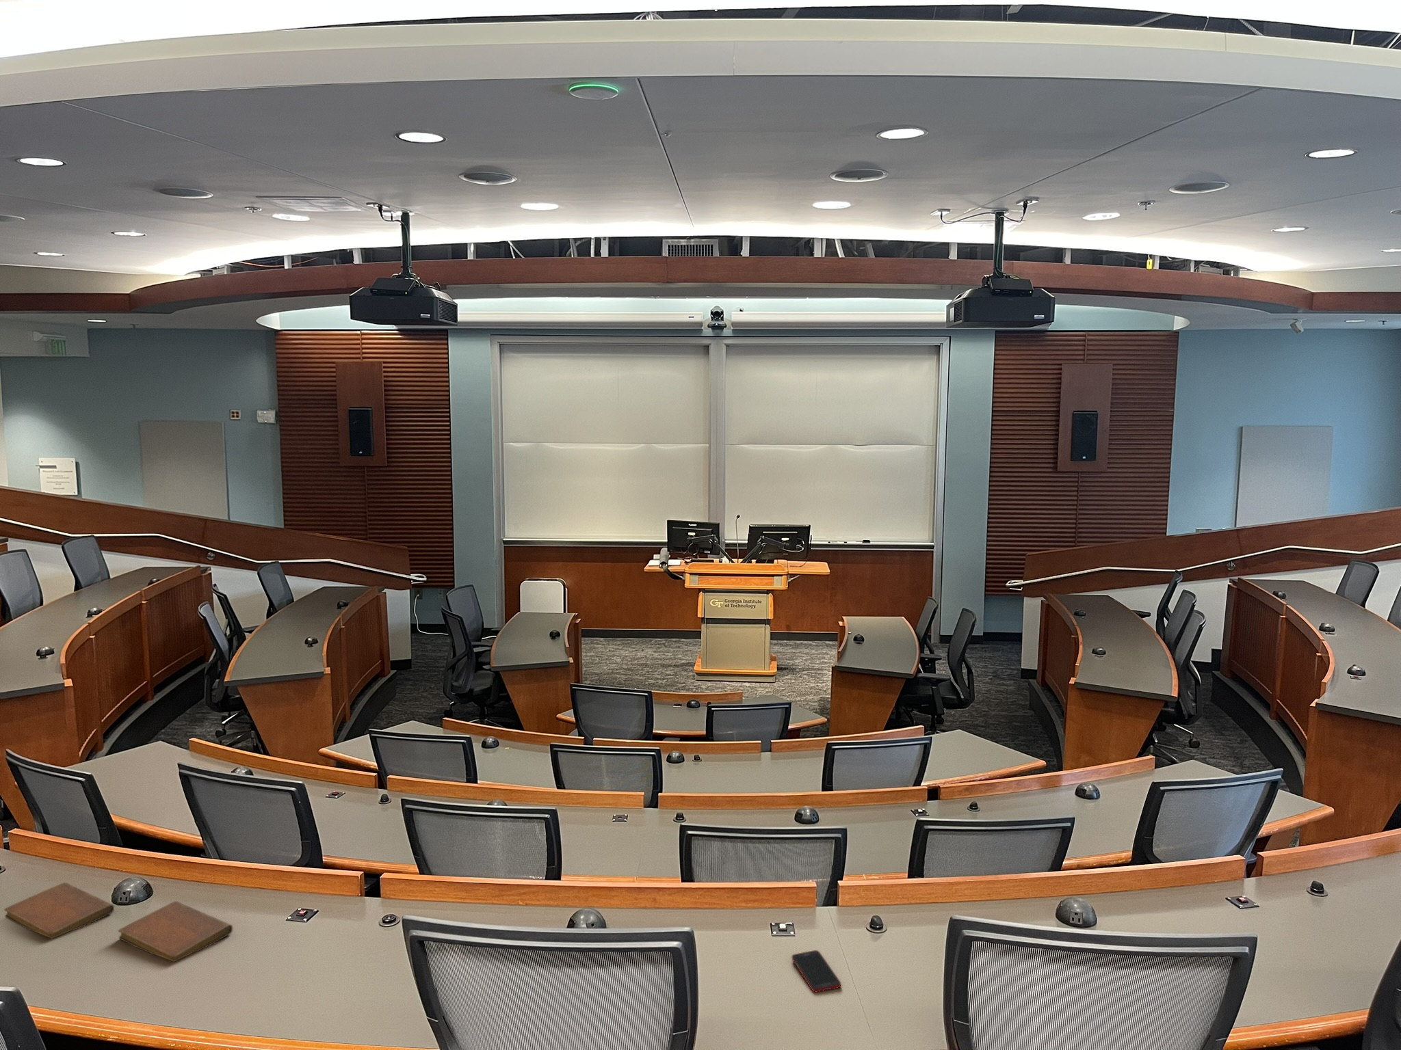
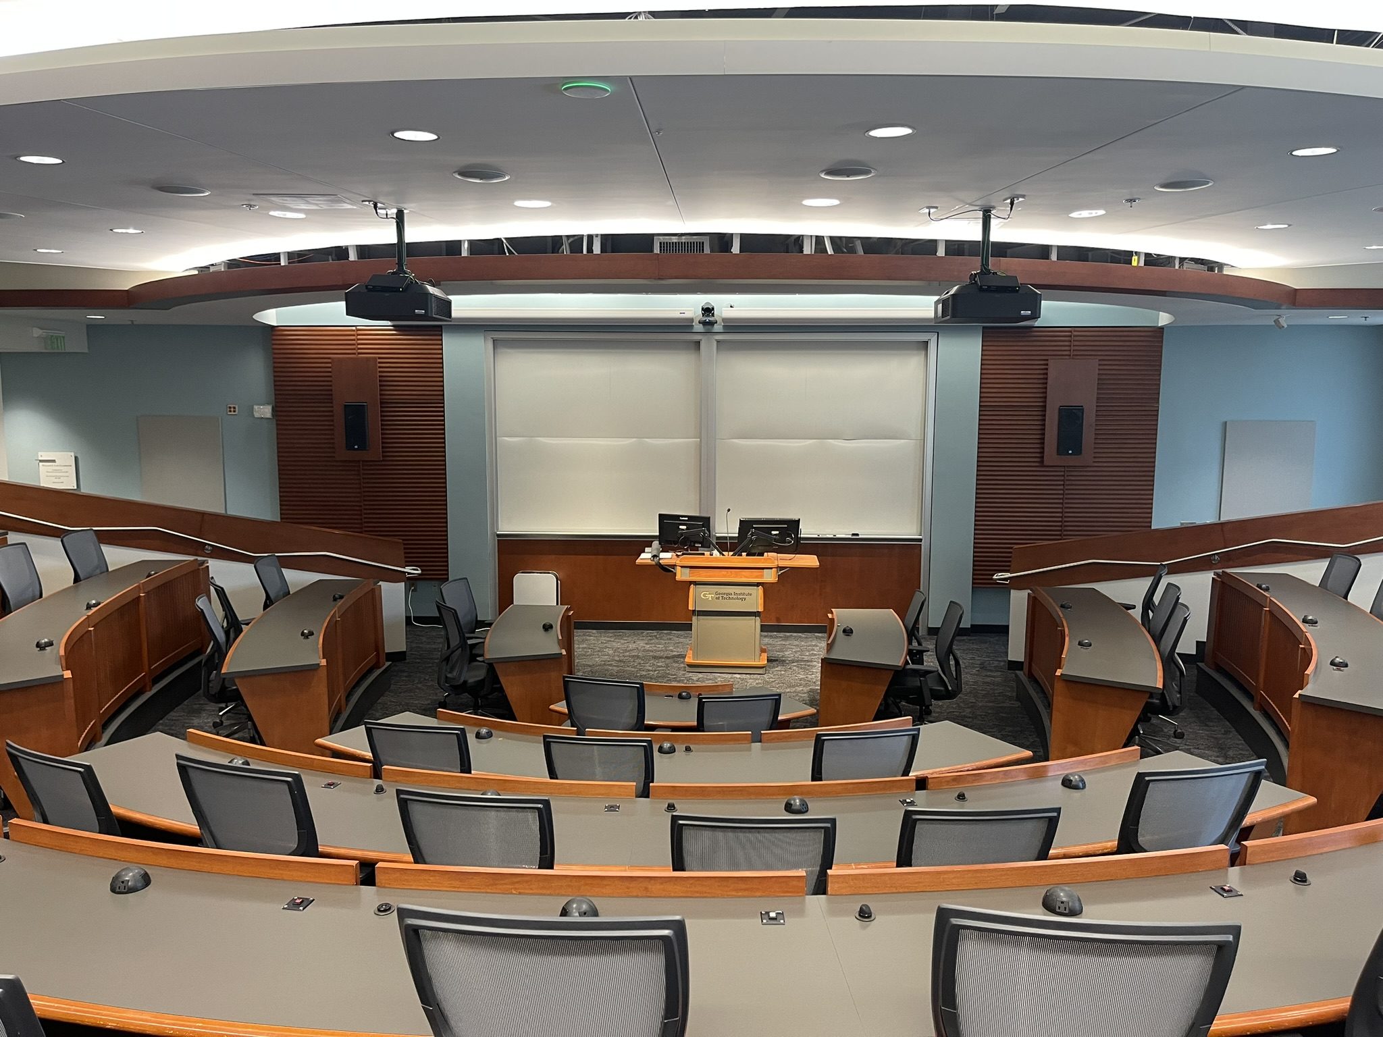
- cell phone (815, 971)
- notebook (175, 931)
- notebook (58, 910)
